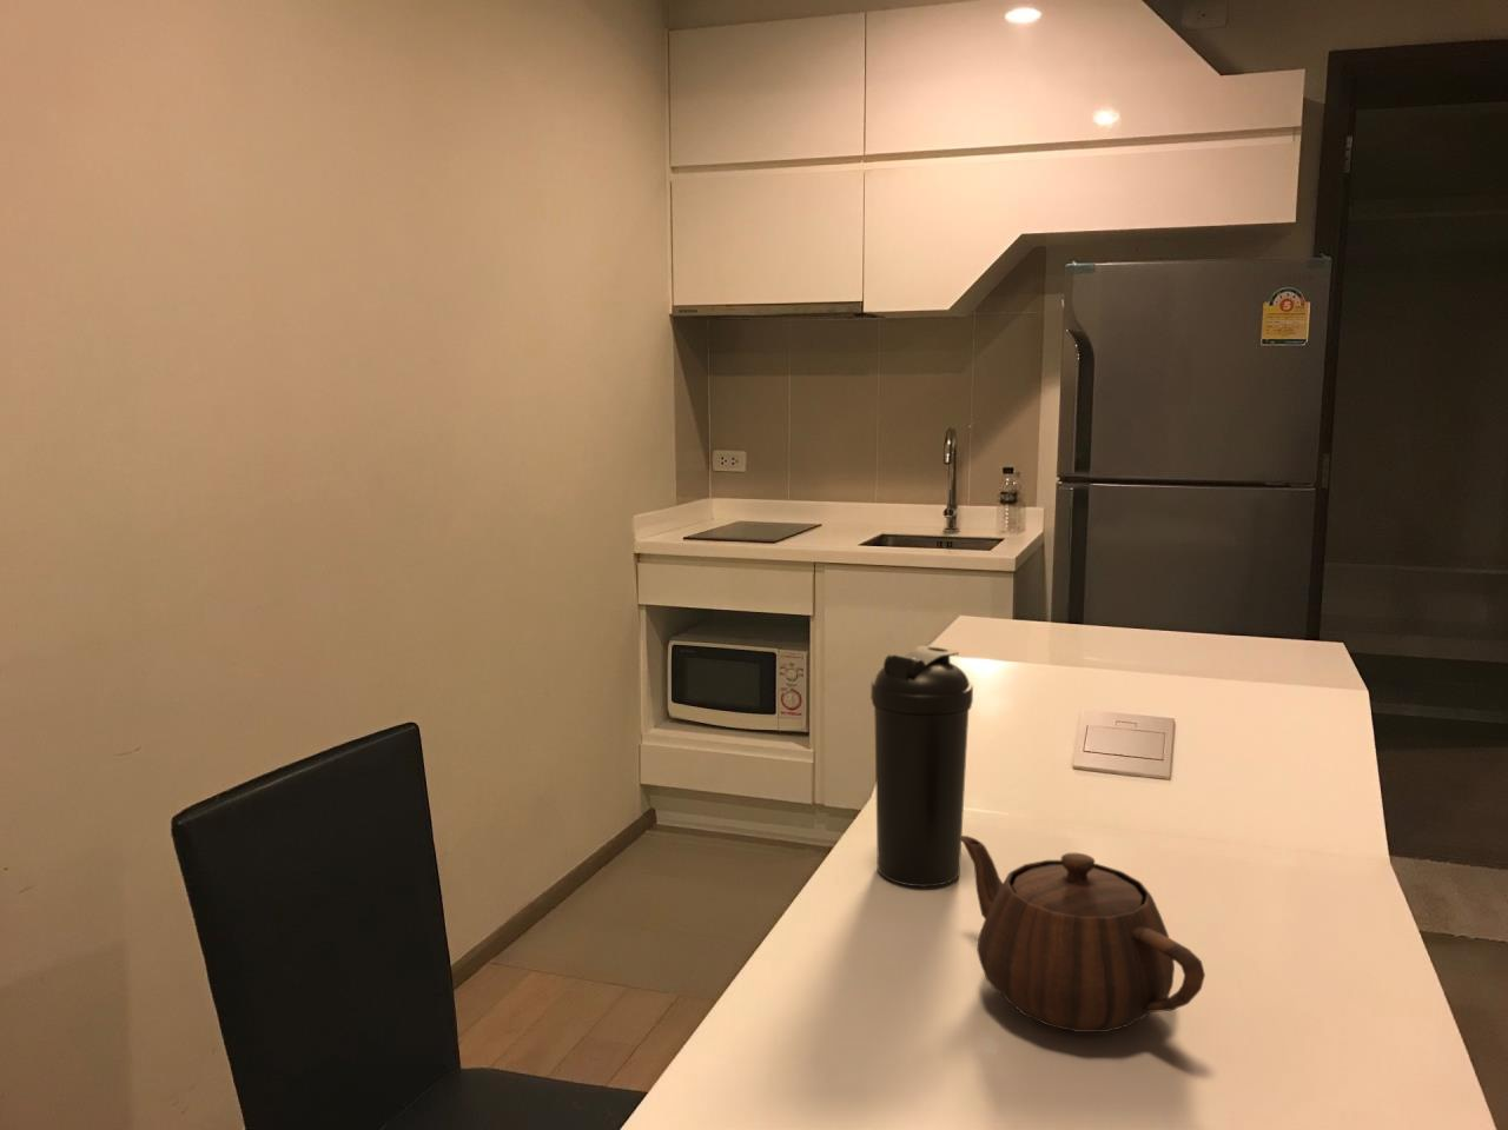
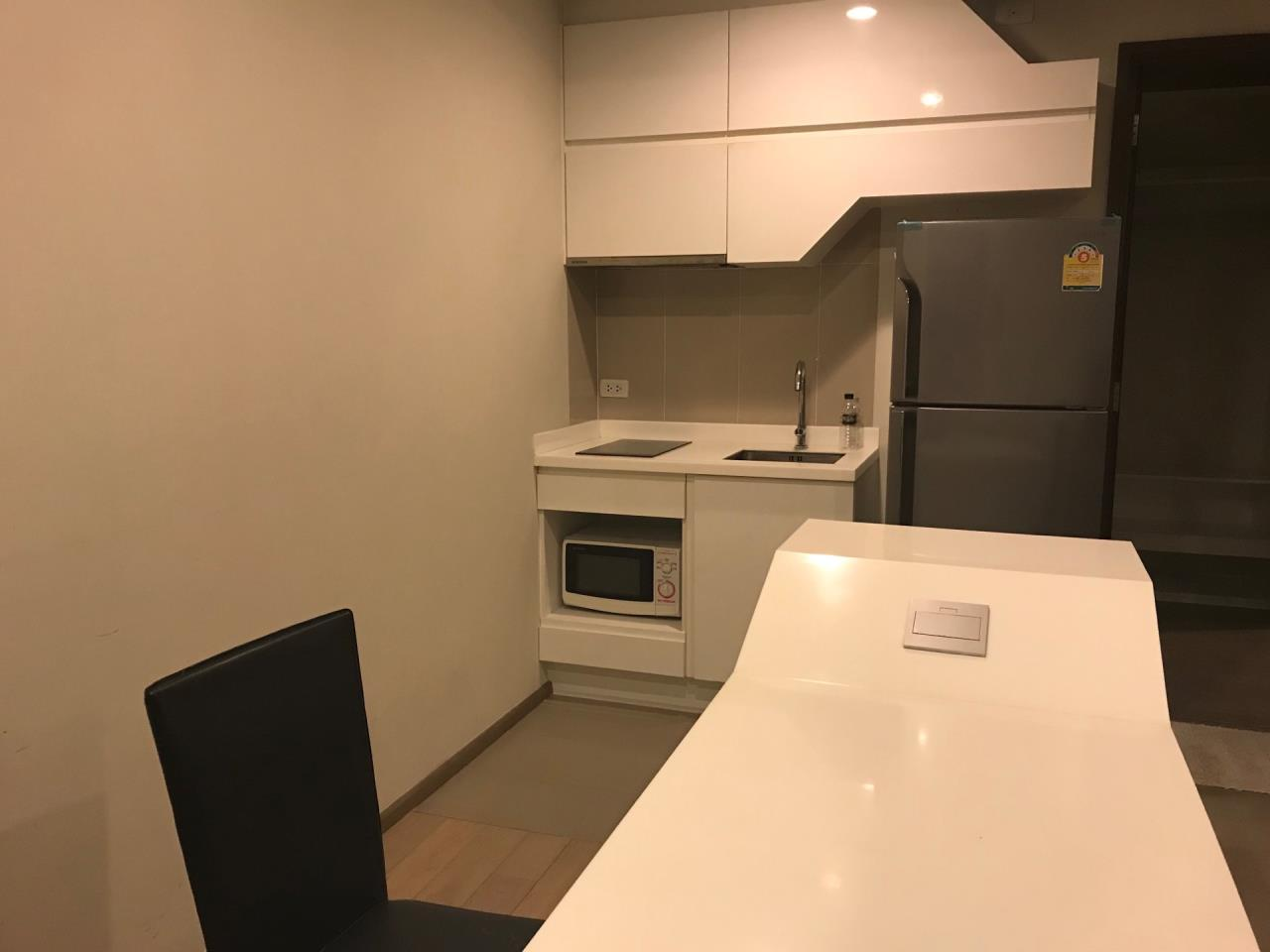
- teapot (1066, 923)
- water bottle (920, 762)
